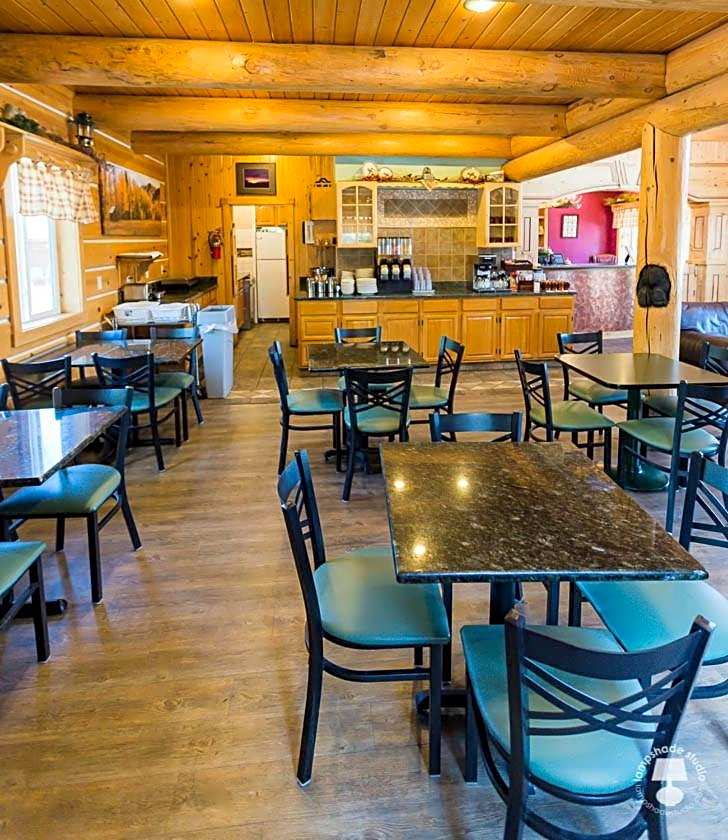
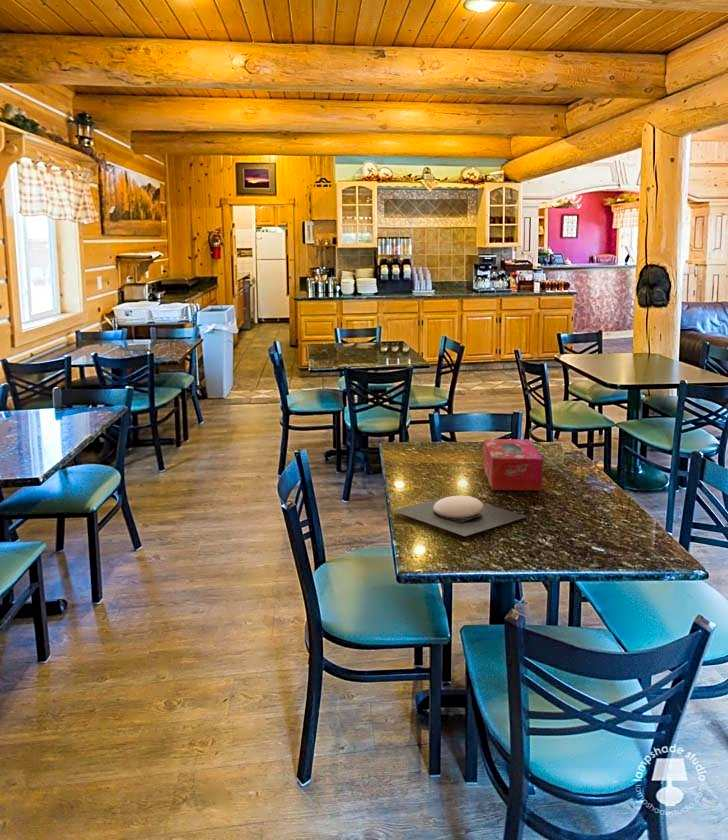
+ plate (459, 507)
+ tissue box (510, 463)
